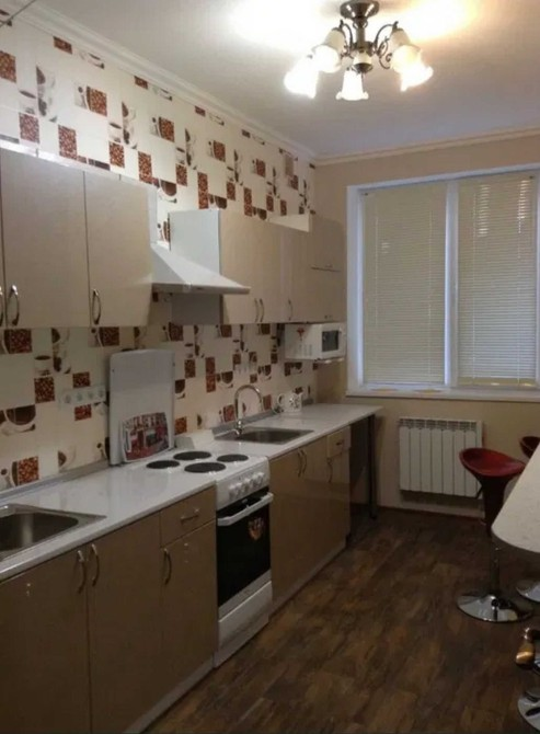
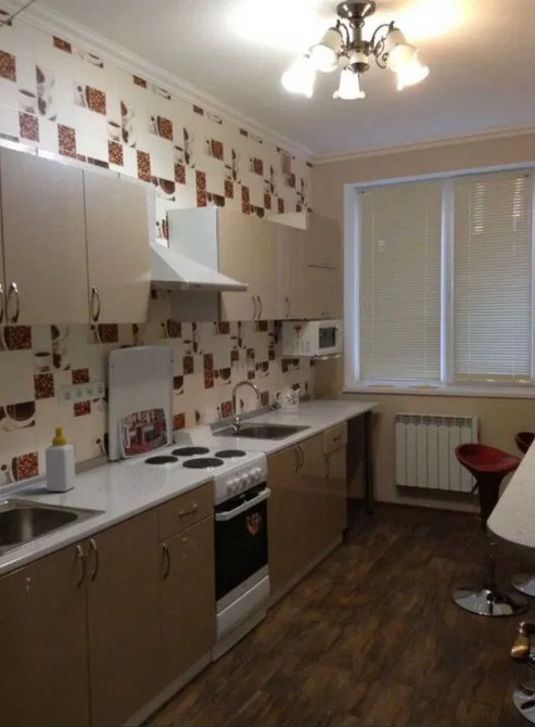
+ soap bottle (60, 458)
